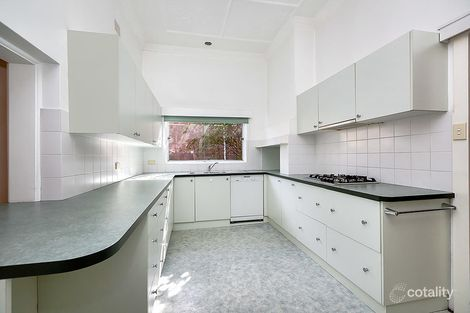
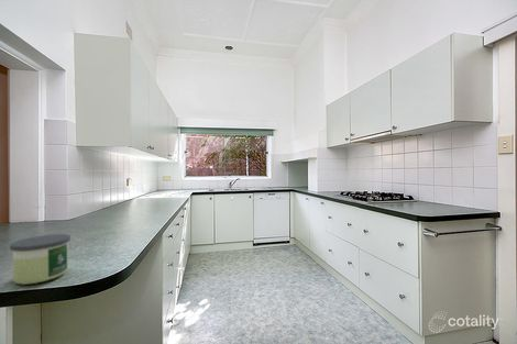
+ candle (42, 257)
